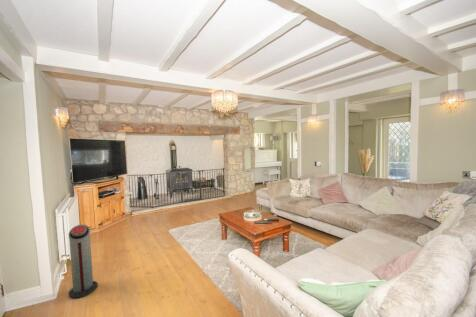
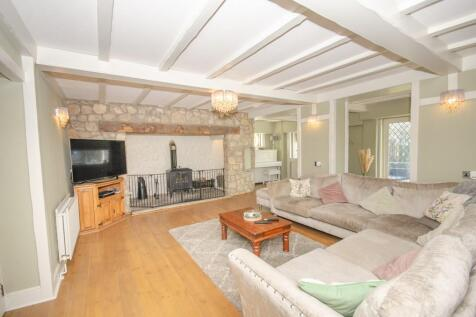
- air purifier (81, 258)
